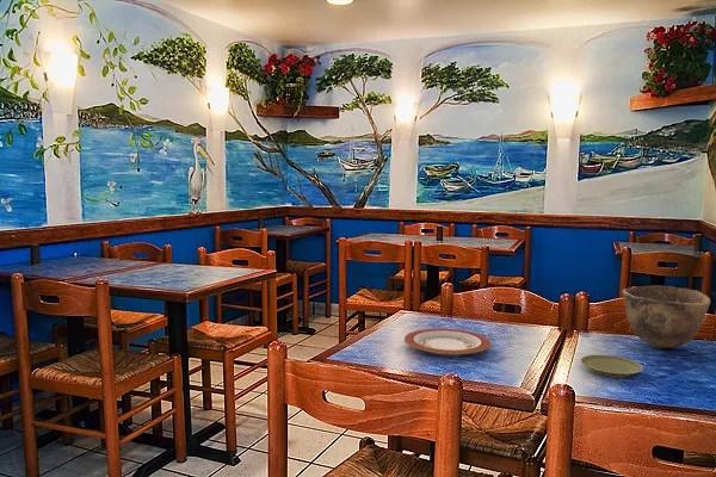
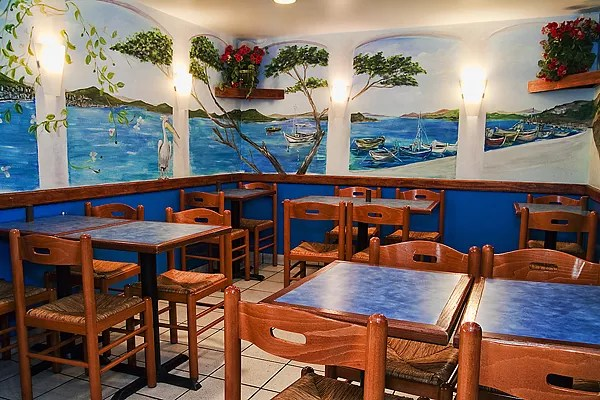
- plate (446, 342)
- bowl (663, 318)
- plate (610, 366)
